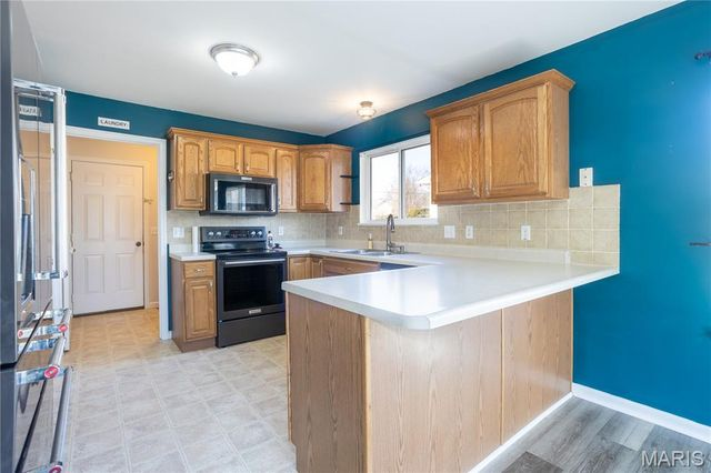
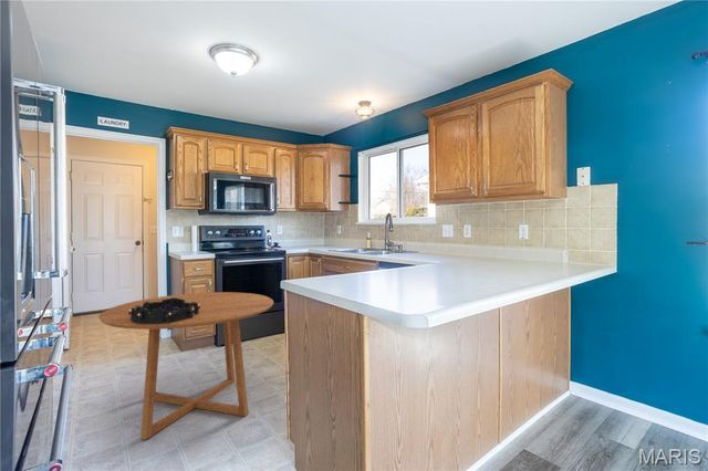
+ dining table (192, 326)
+ decorative bowl (165, 308)
